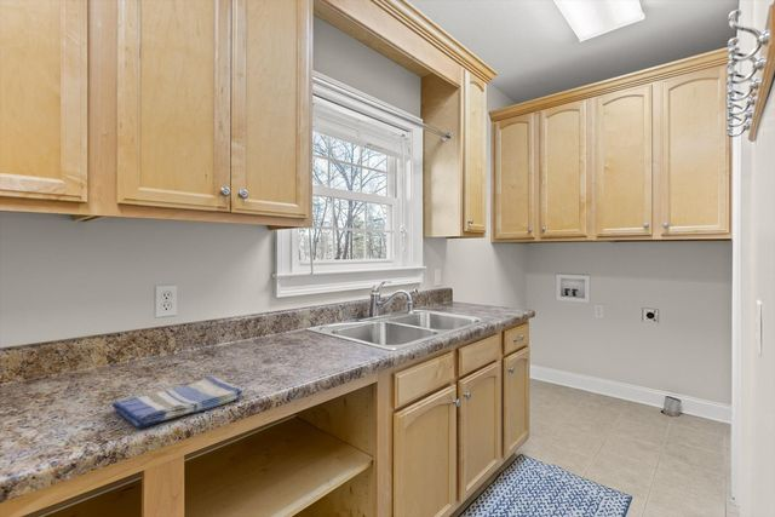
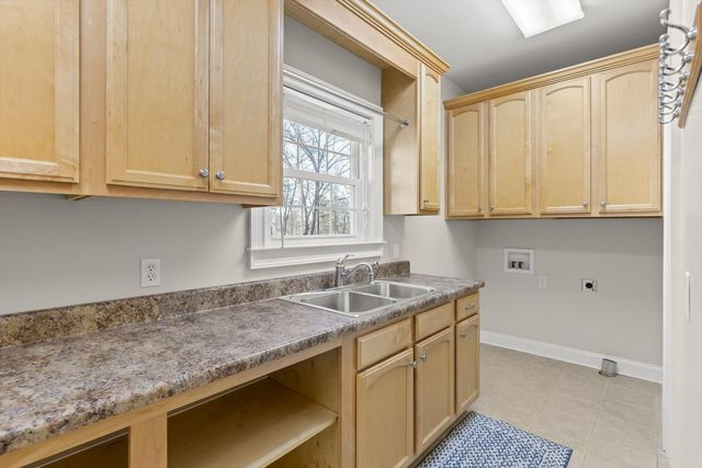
- dish towel (180, 397)
